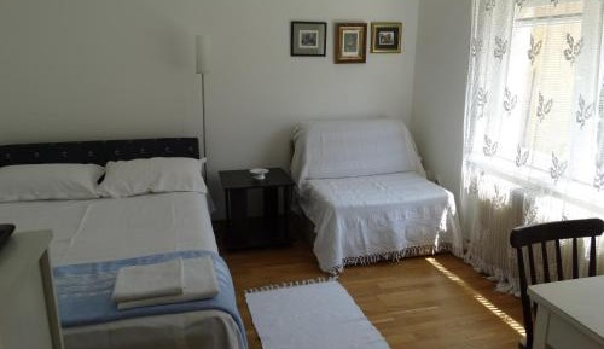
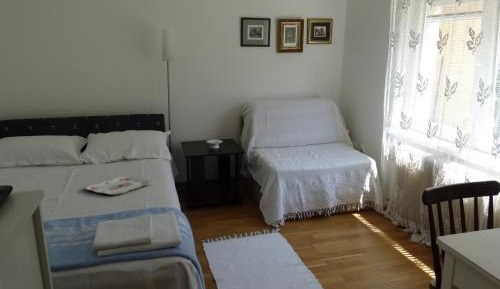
+ serving tray (120, 185)
